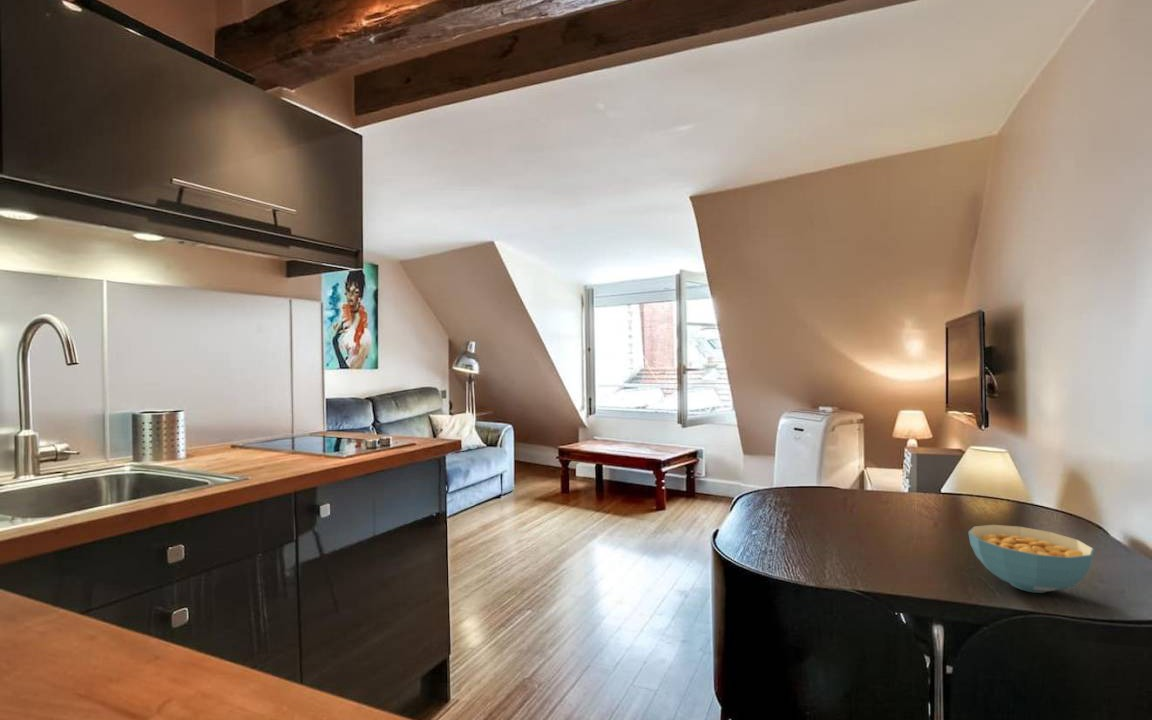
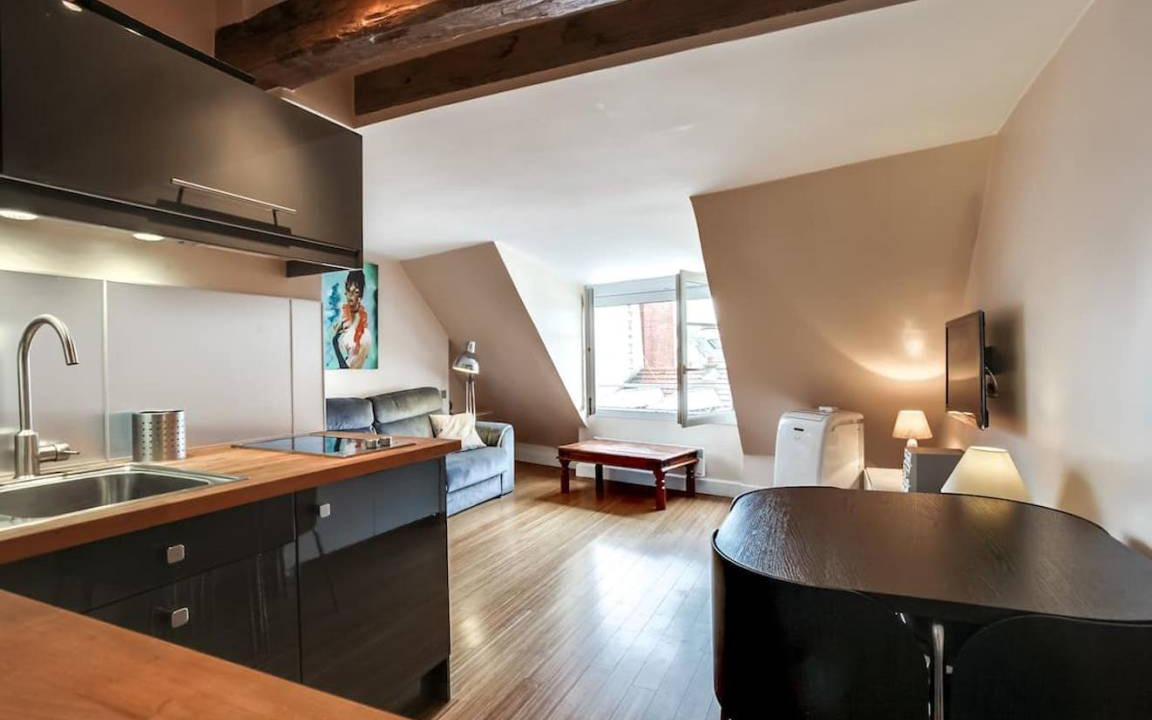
- cereal bowl (1028, 563)
